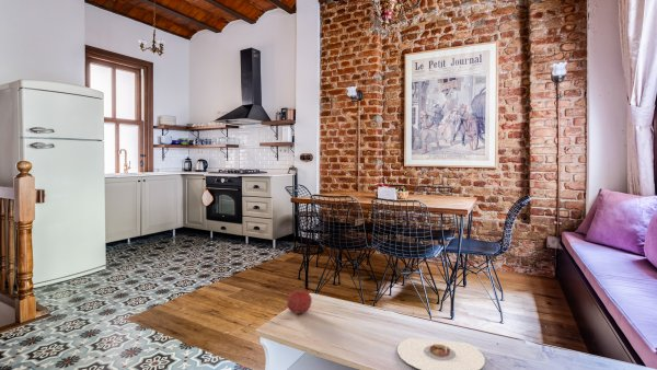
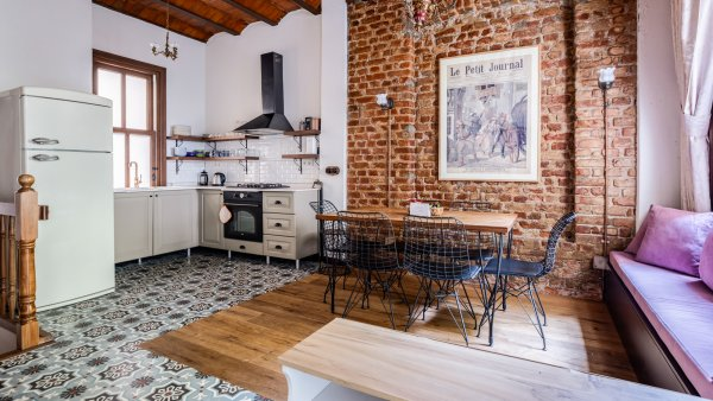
- fruit (299, 300)
- plate (439, 349)
